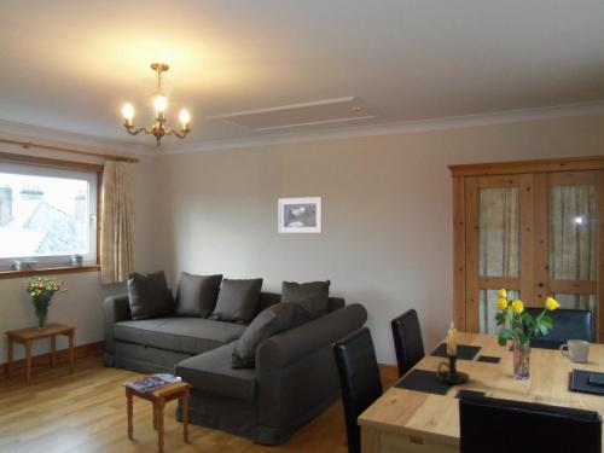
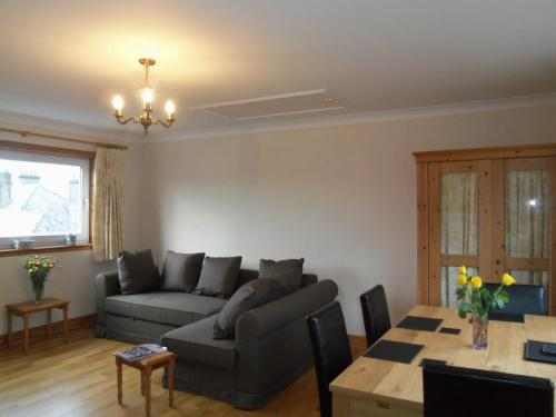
- candle holder (449, 350)
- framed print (300, 215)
- mug (574, 352)
